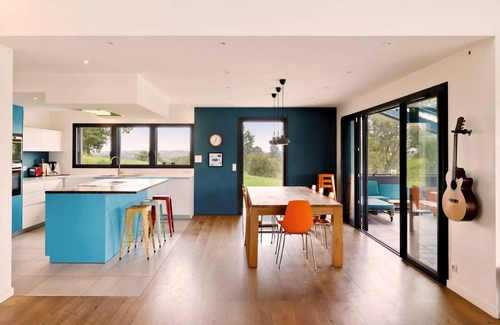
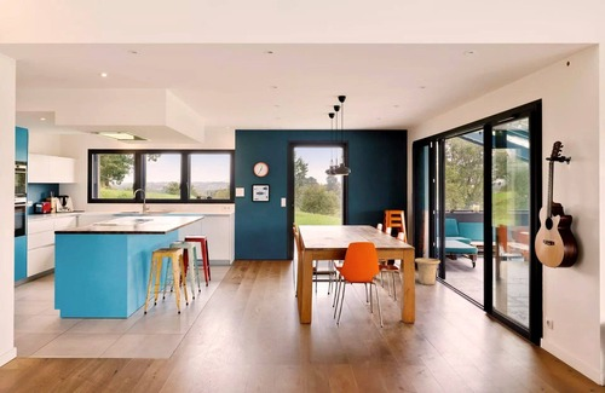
+ basket (427, 271)
